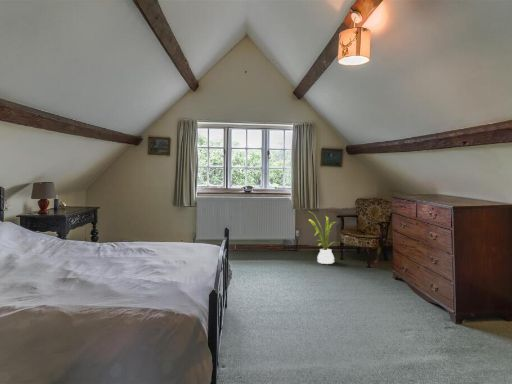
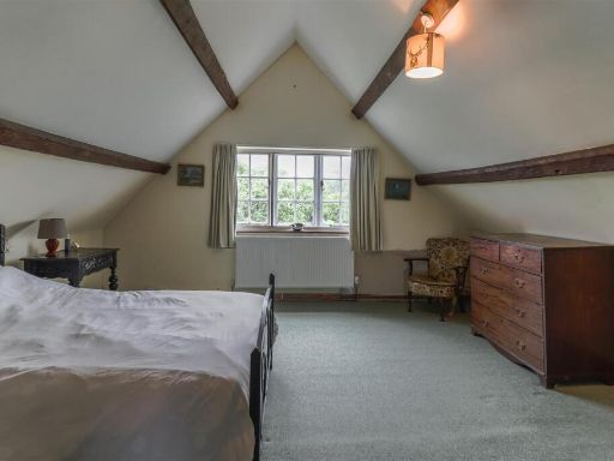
- house plant (323, 236)
